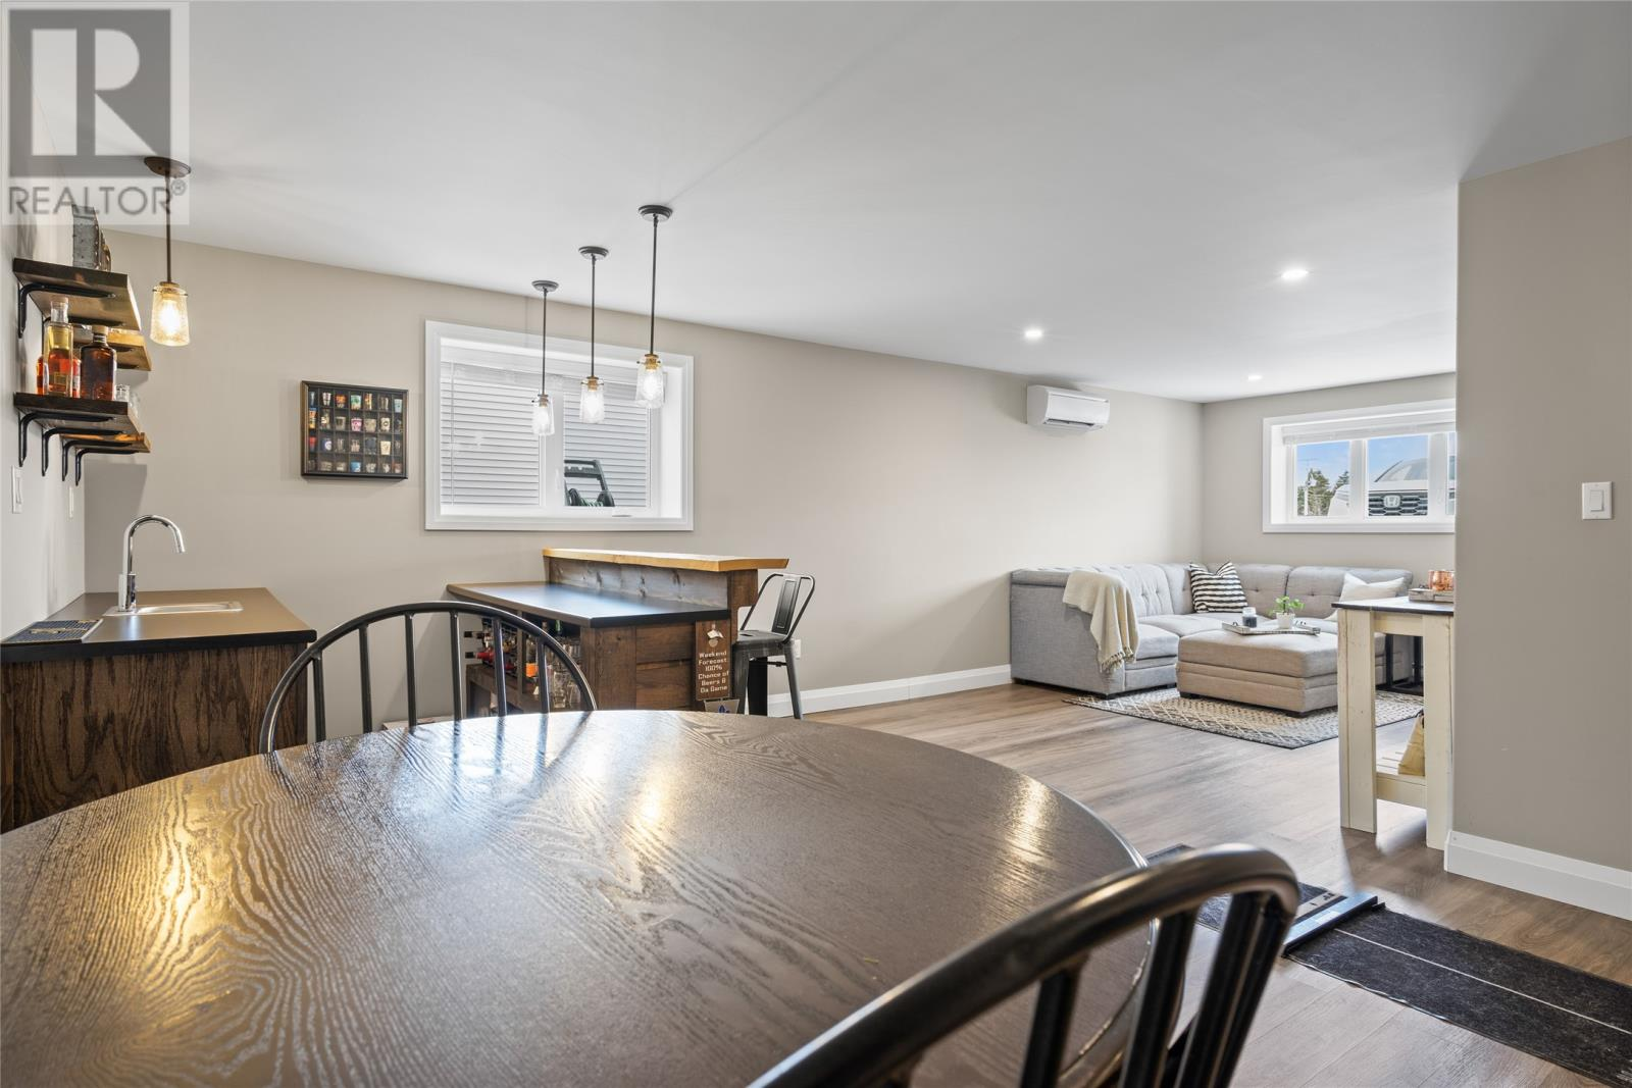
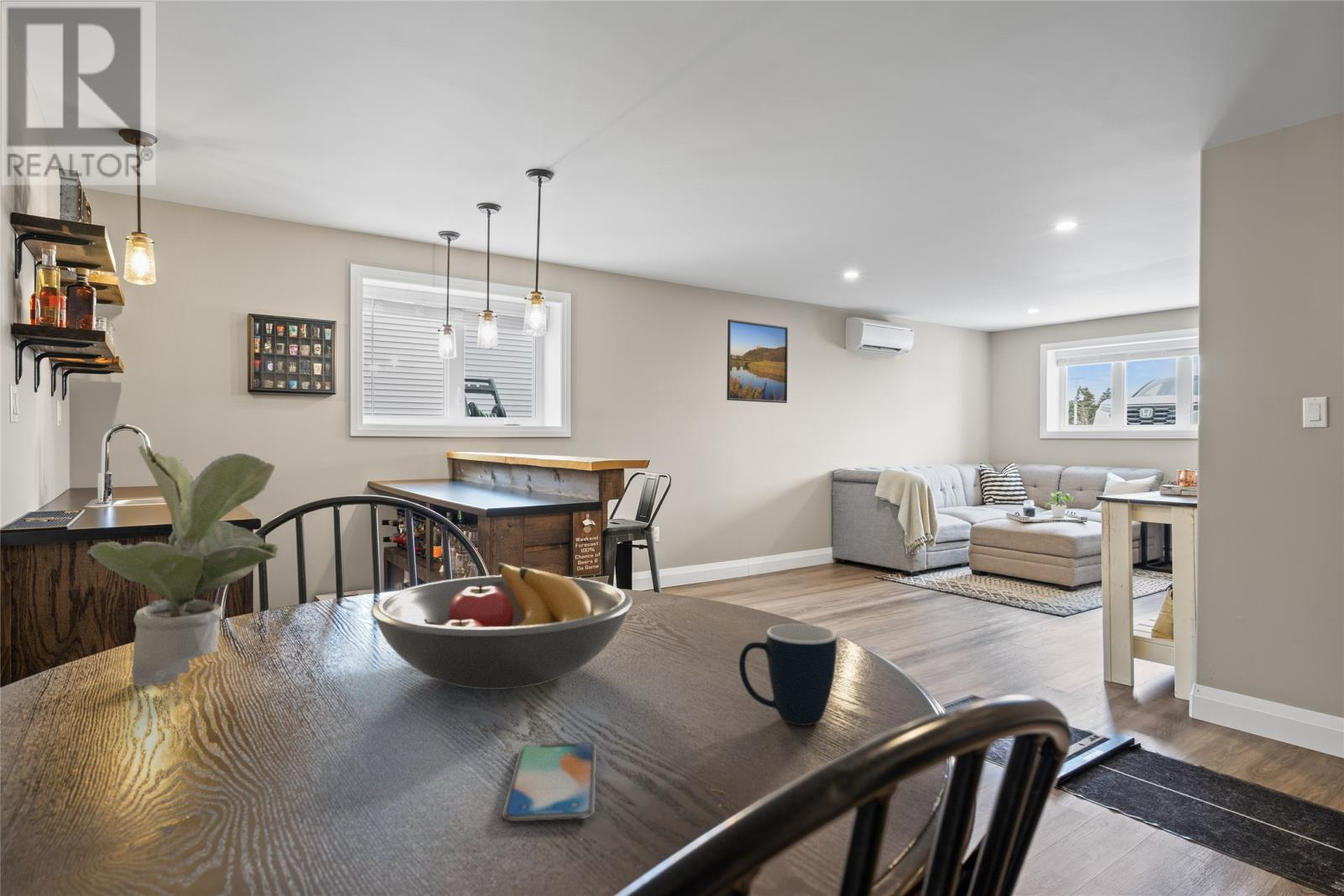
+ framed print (758, 362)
+ mug (787, 675)
+ potted plant (202, 562)
+ fruit bowl (506, 625)
+ smartphone (554, 778)
